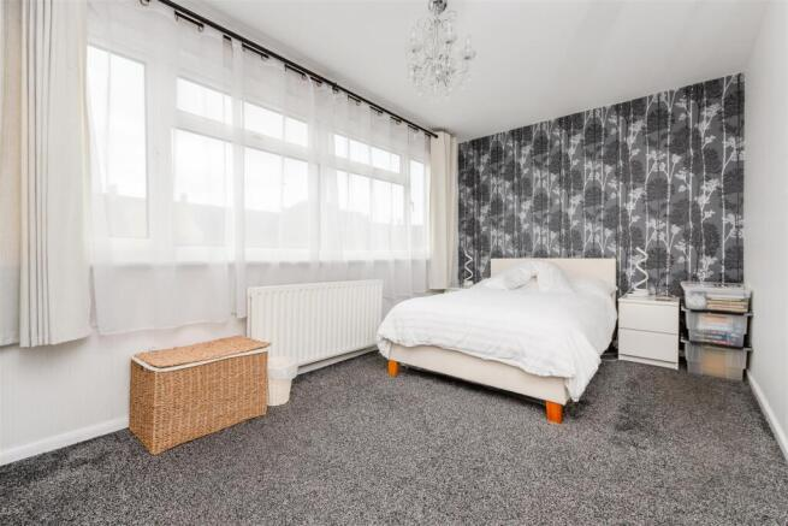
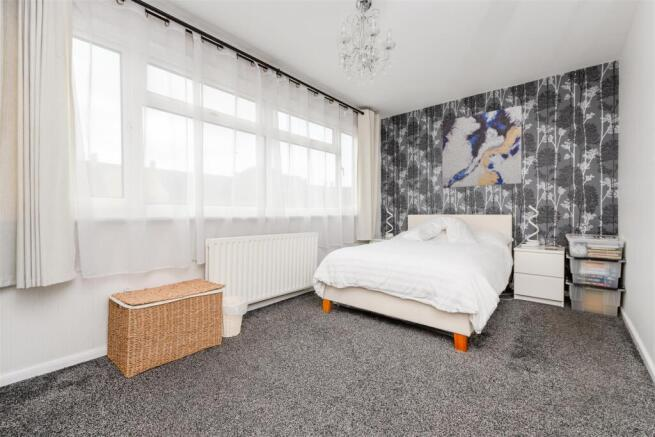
+ wall art (479, 150)
